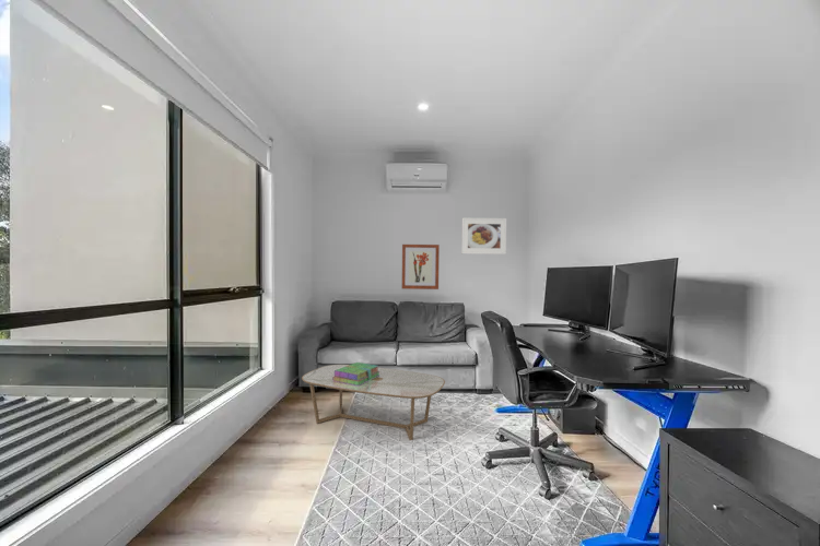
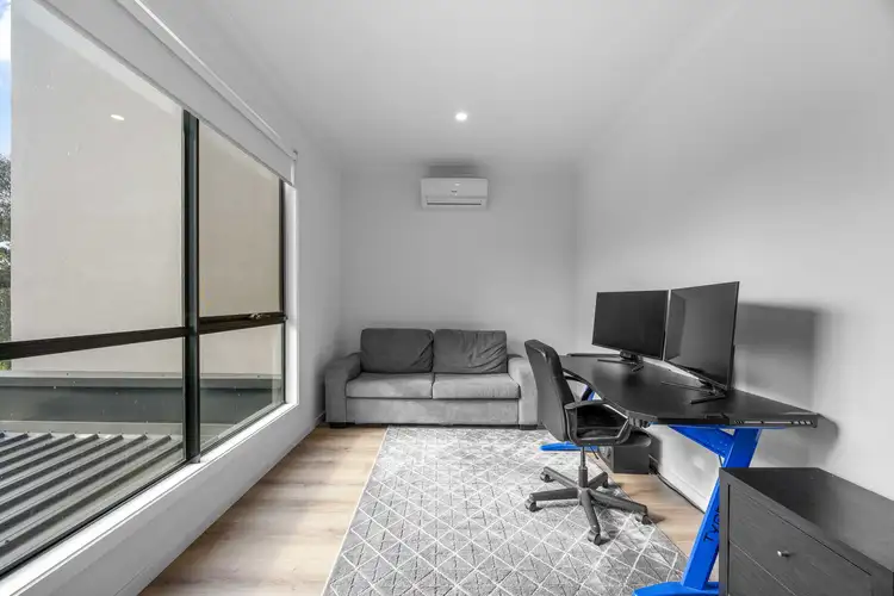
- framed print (483, 236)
- coffee table (375, 394)
- stack of books (356, 372)
- wall art (420, 266)
